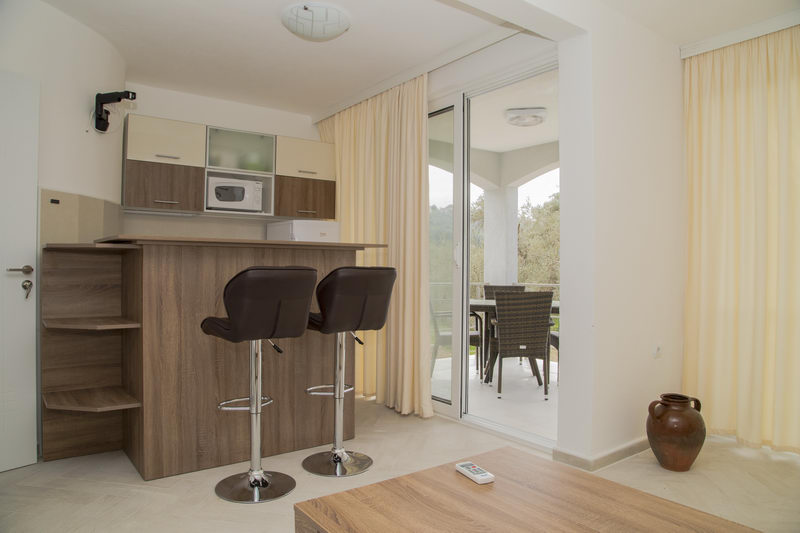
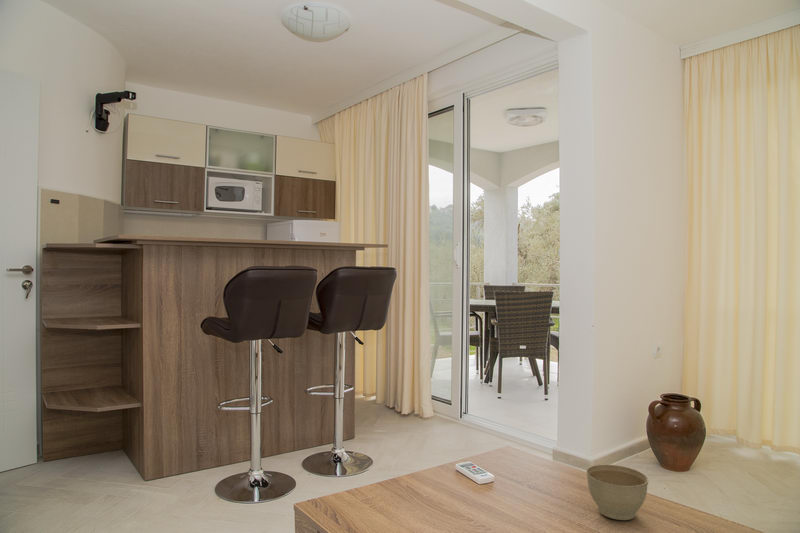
+ planter bowl (616, 493)
